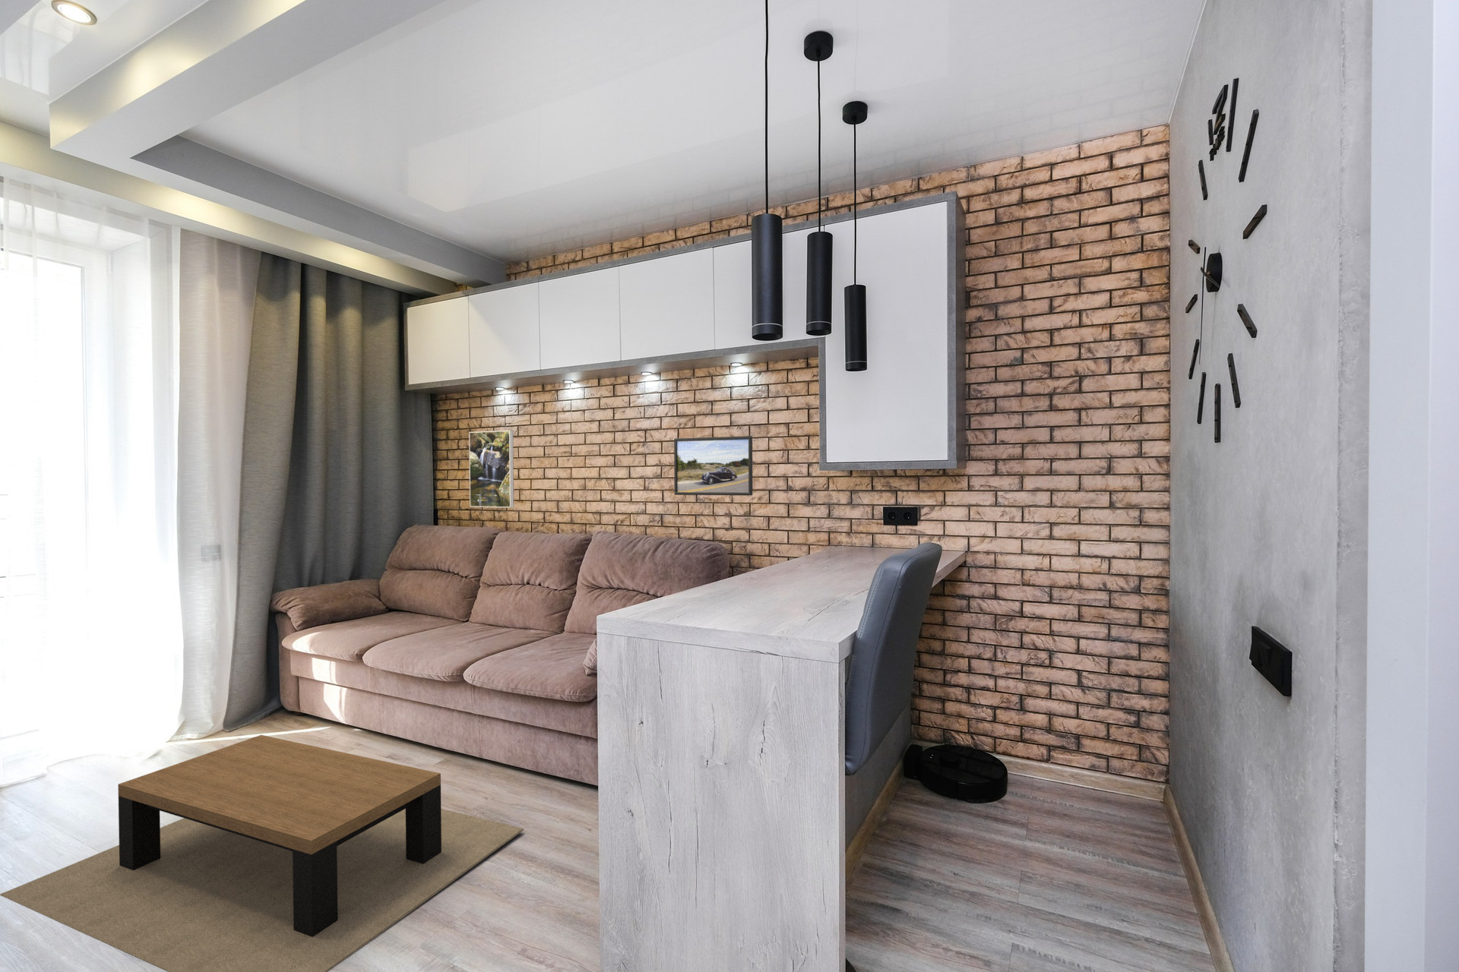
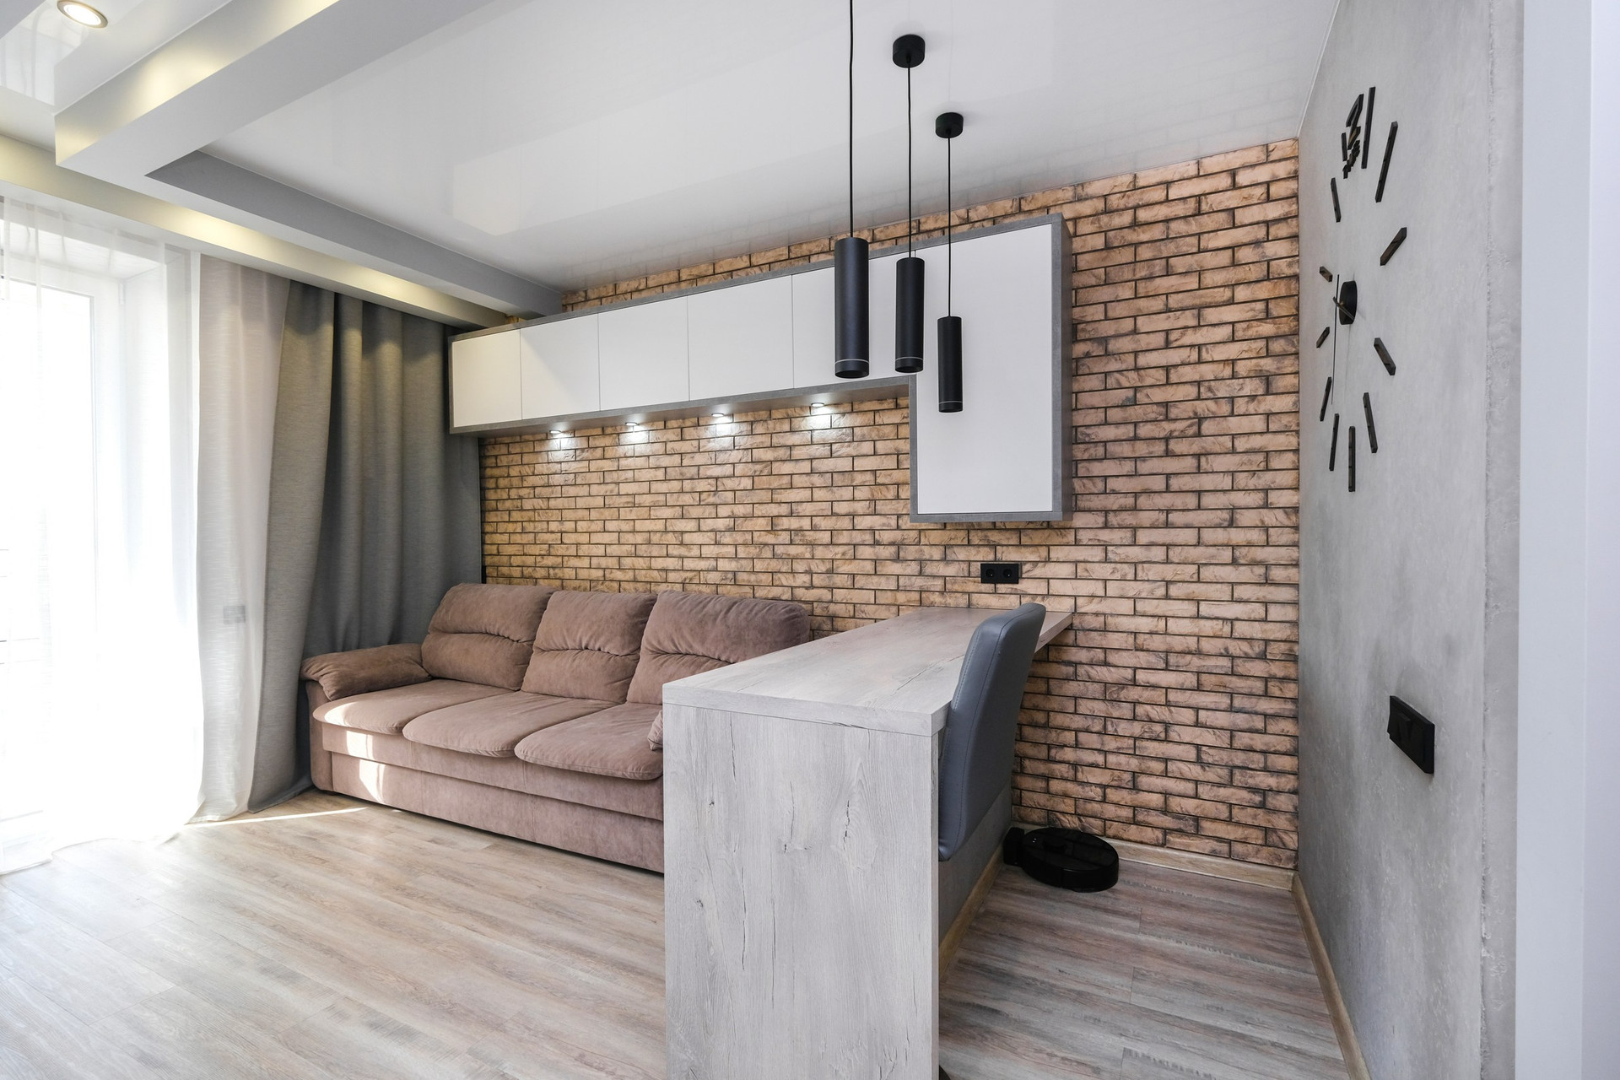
- coffee table (282, 819)
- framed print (712, 465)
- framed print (491, 470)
